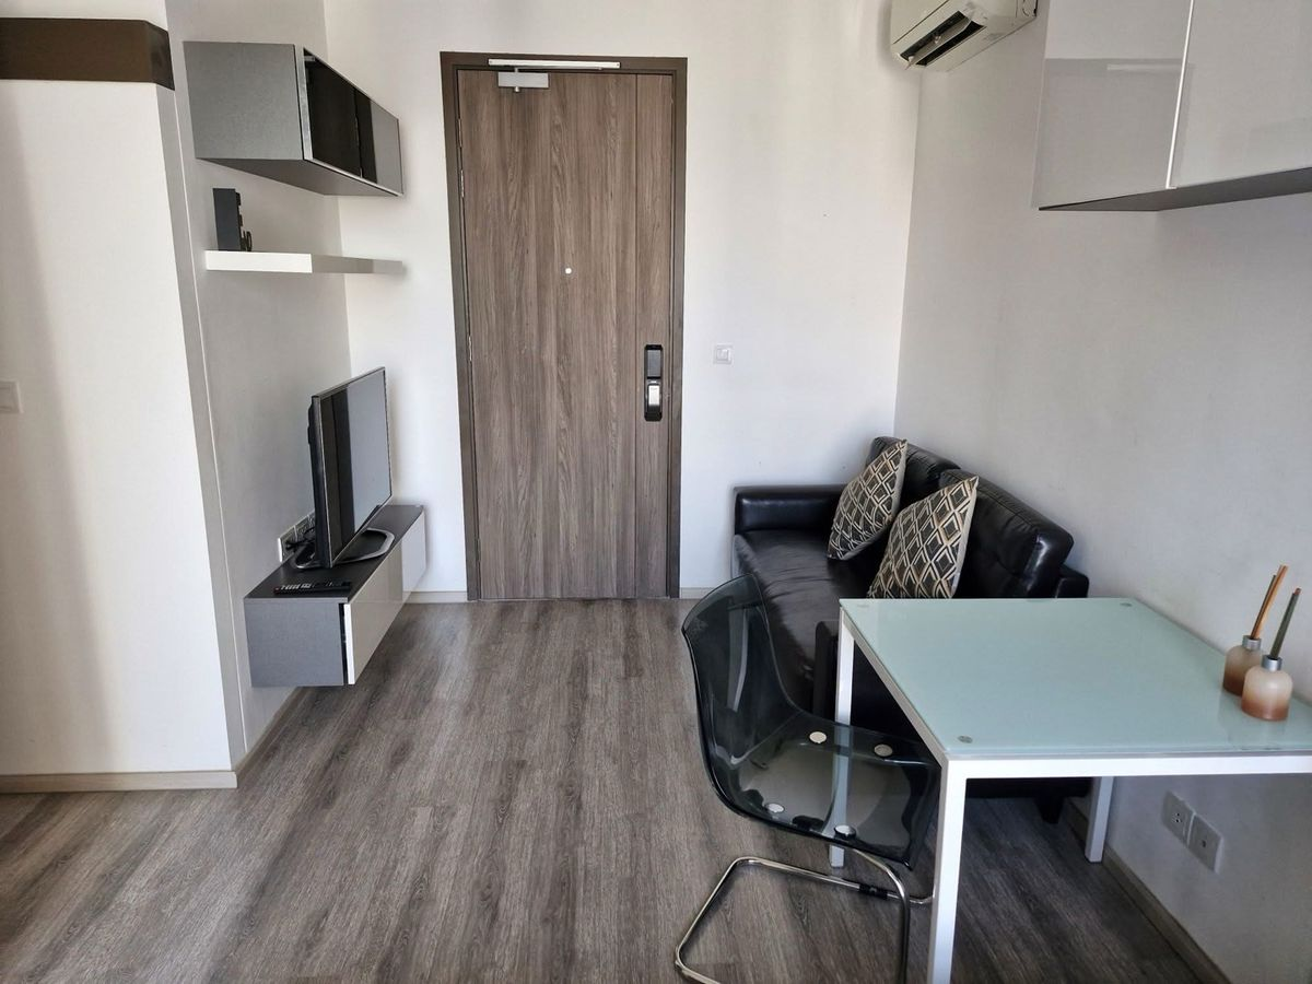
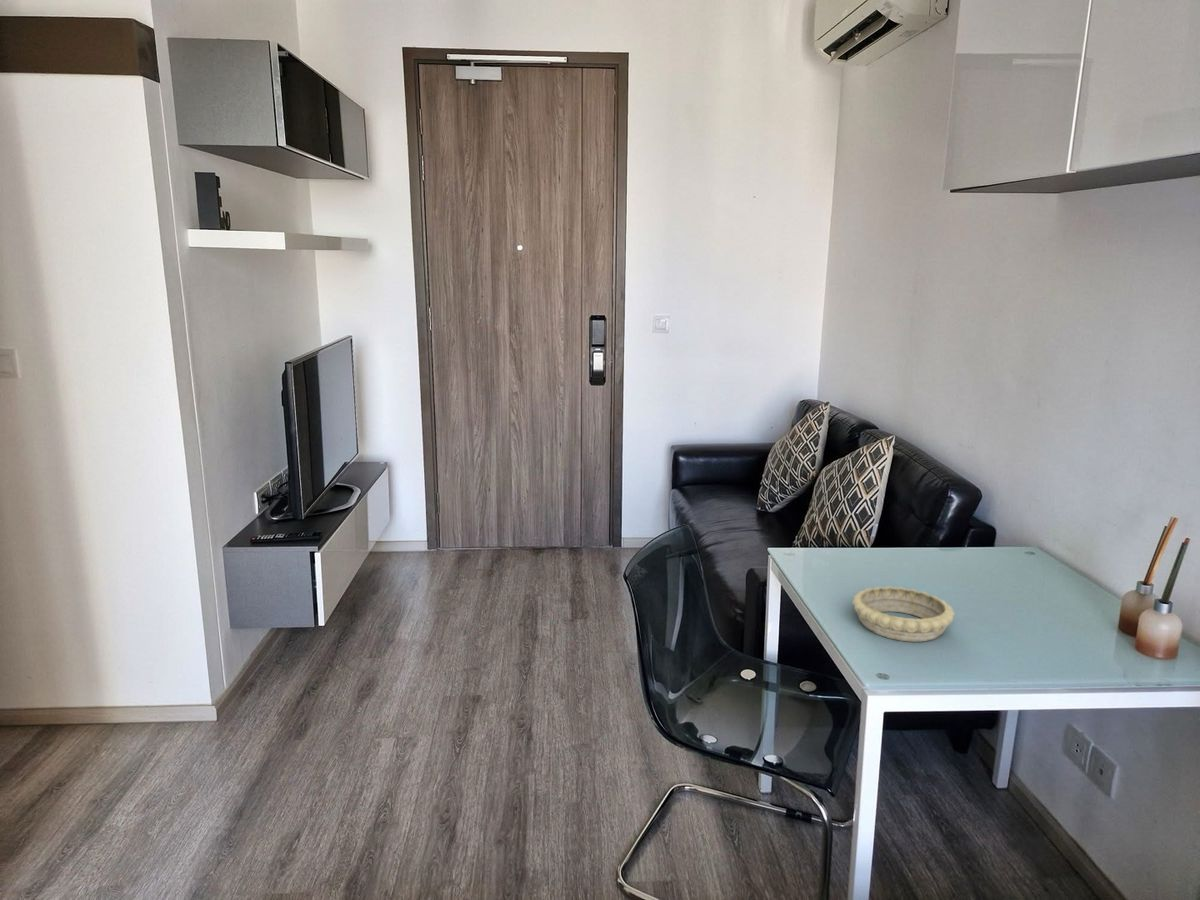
+ decorative bowl (902, 612)
